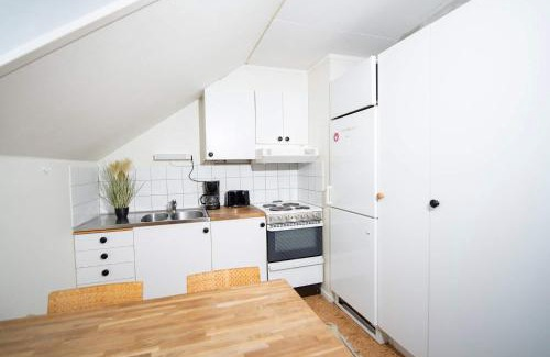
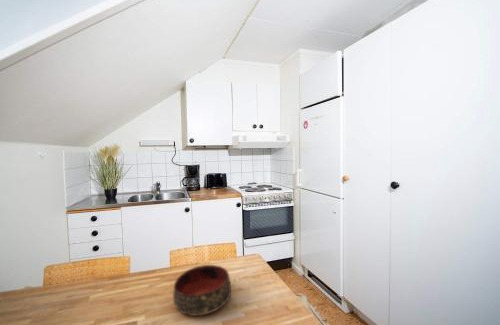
+ bowl (203, 288)
